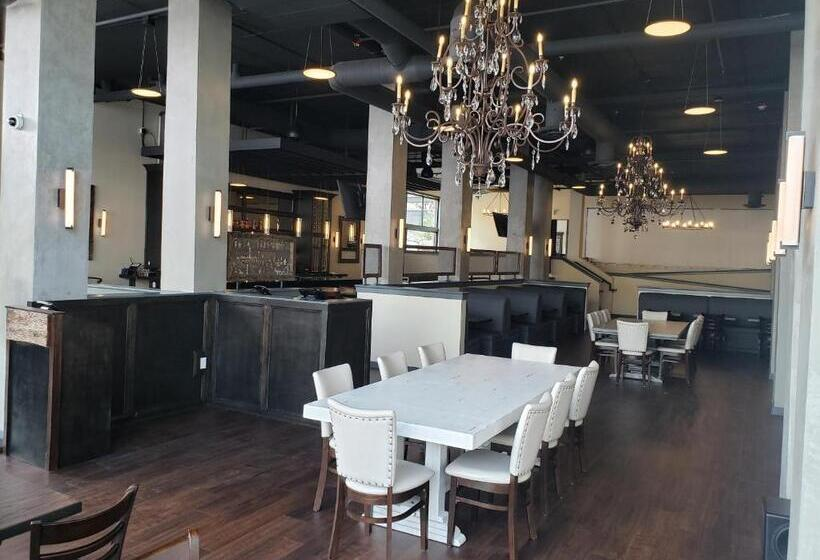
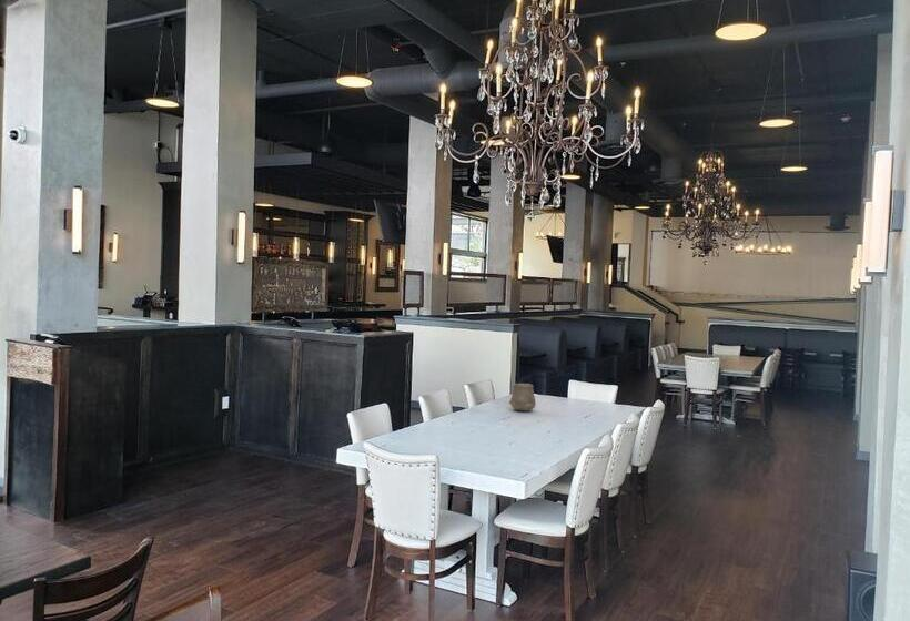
+ ceramic cup (522, 397)
